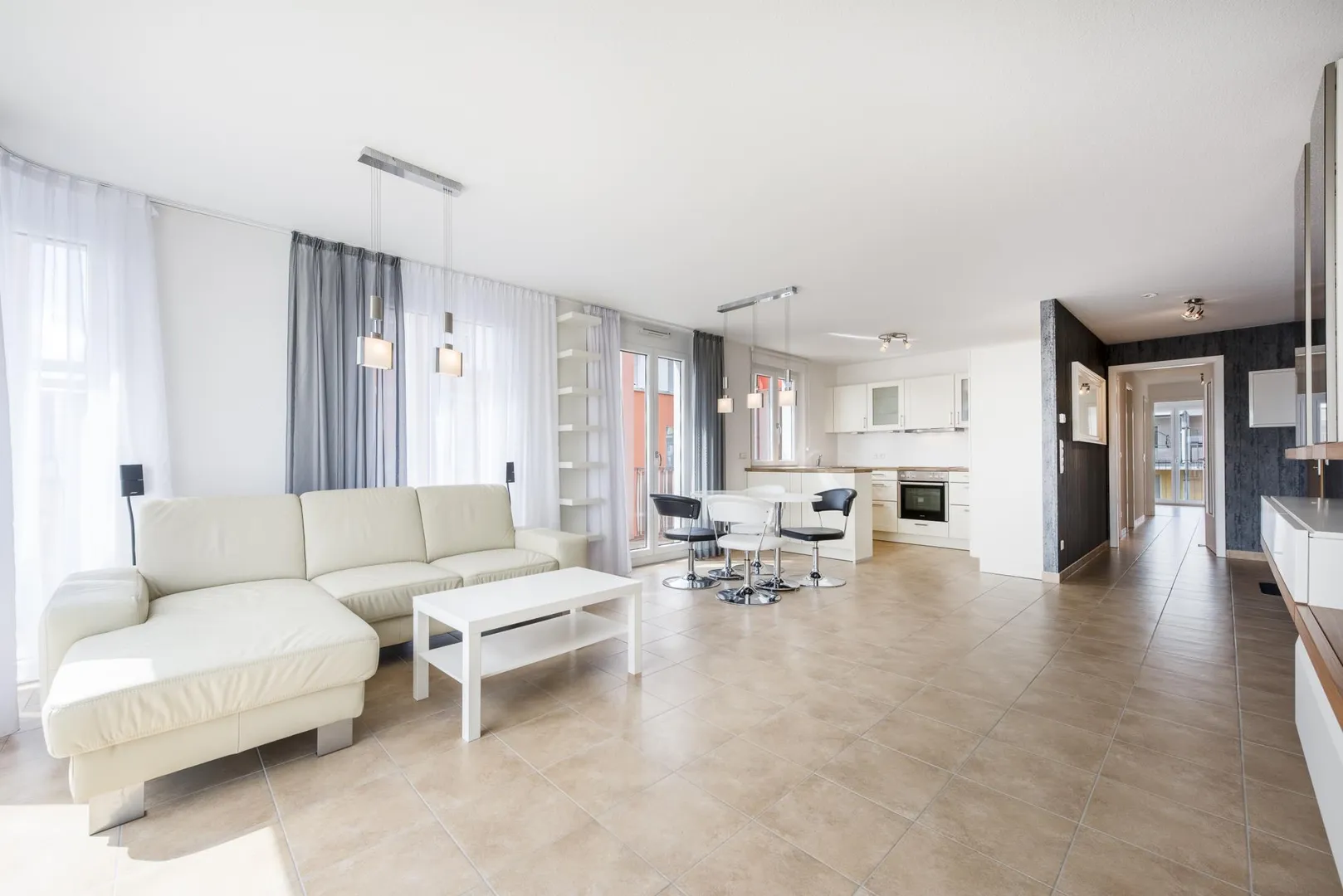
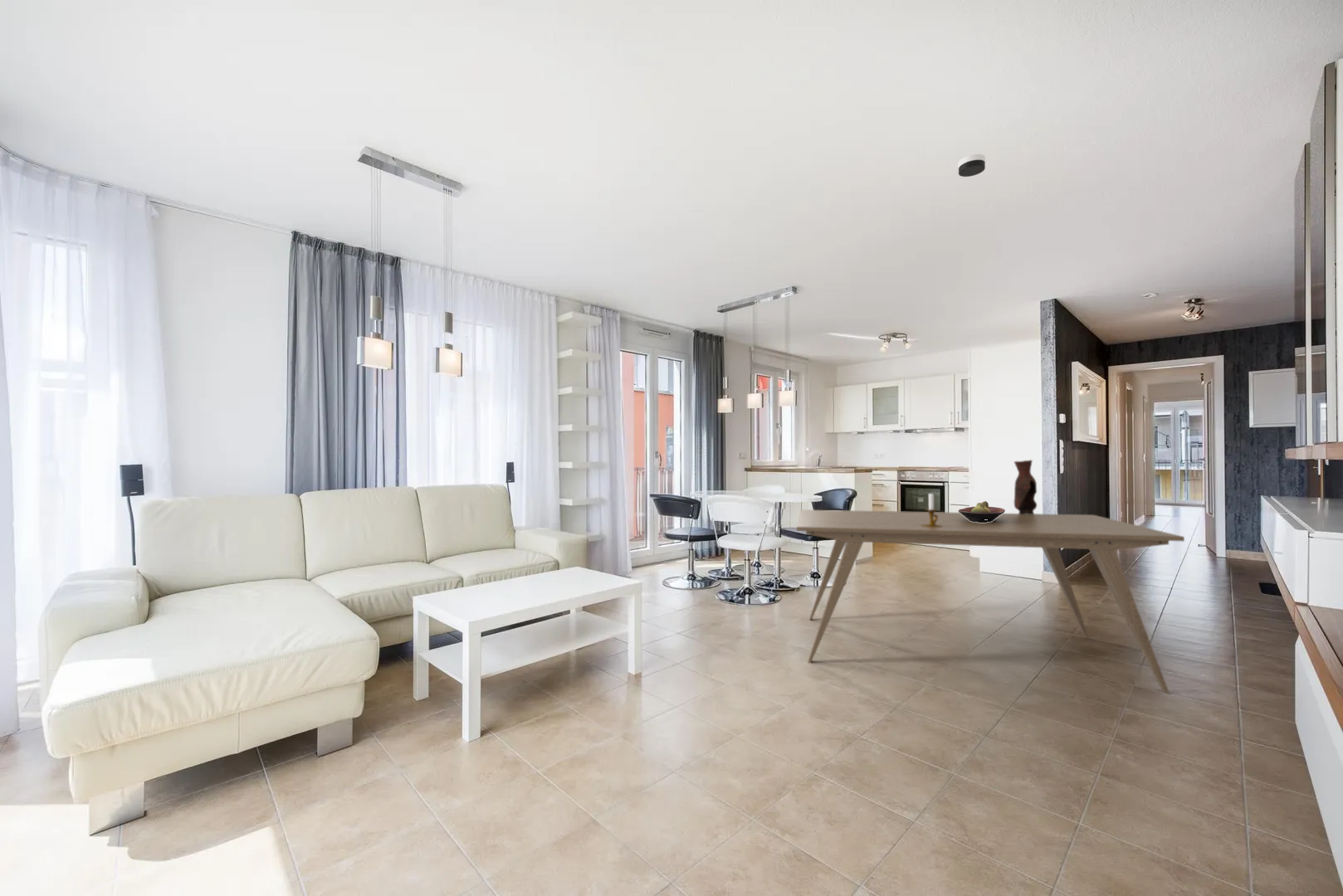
+ dining table (955, 544)
+ candlestick (931, 509)
+ vase (1025, 487)
+ fruit bowl (981, 510)
+ smoke detector (971, 165)
